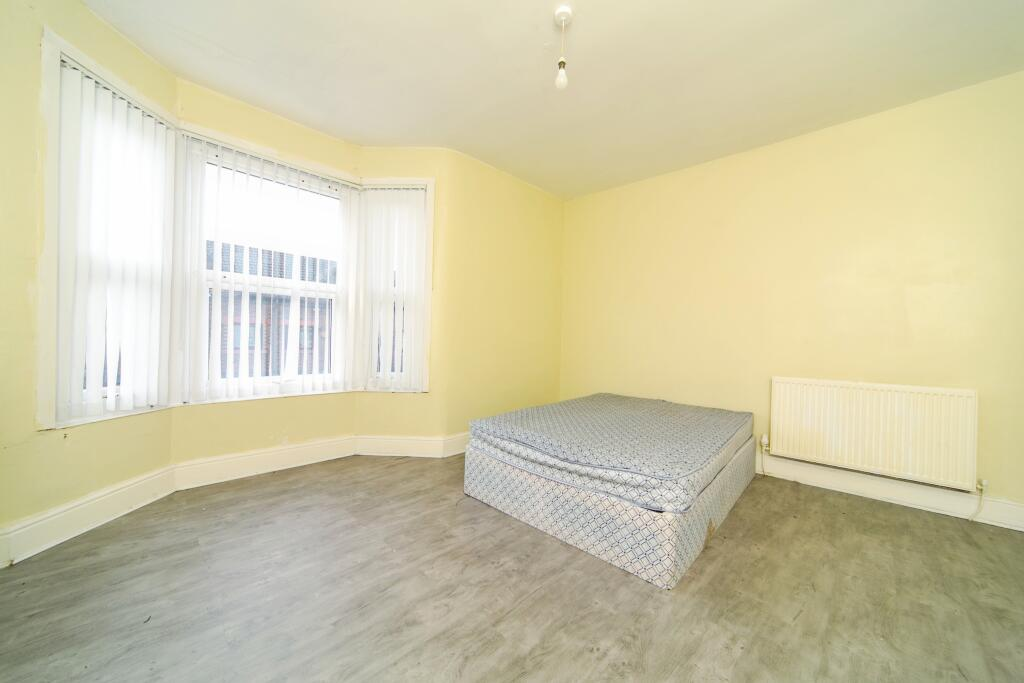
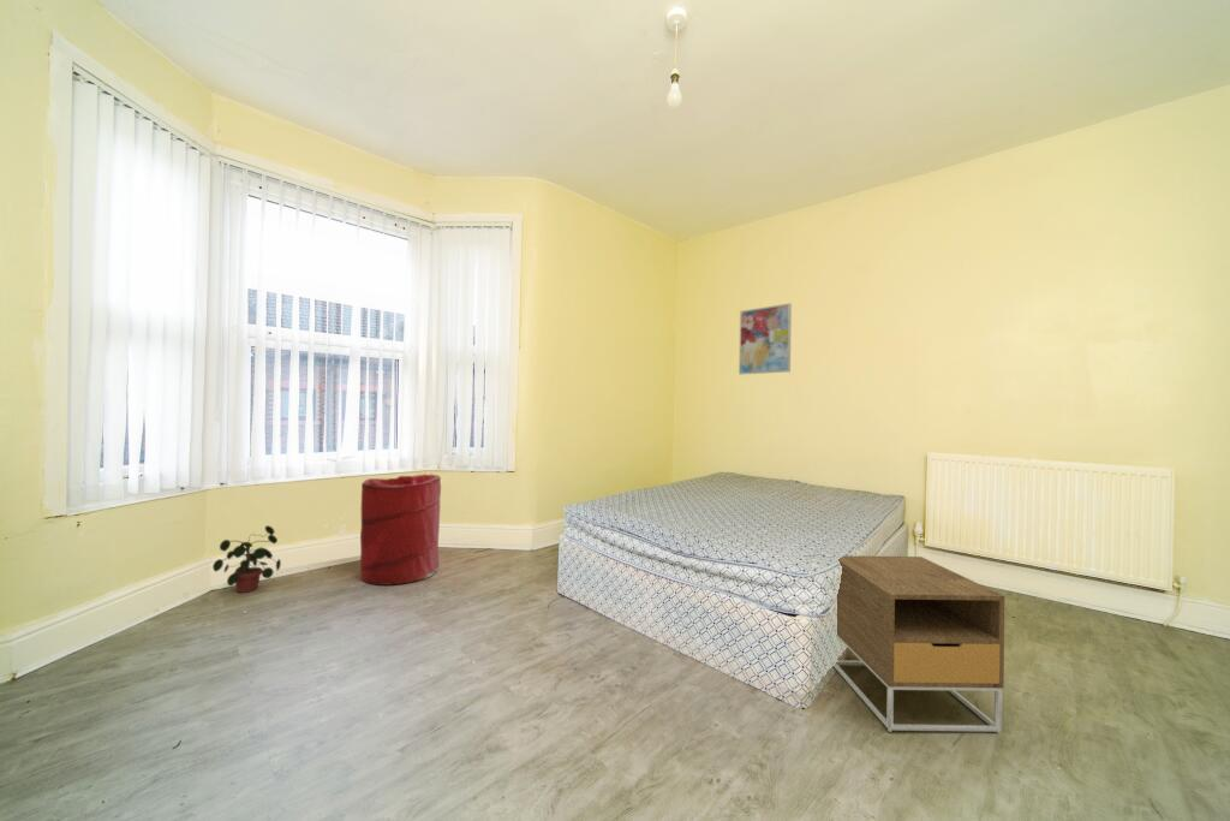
+ potted plant (252, 557)
+ nightstand (907, 633)
+ wall art (764, 340)
+ laundry hamper (401, 523)
